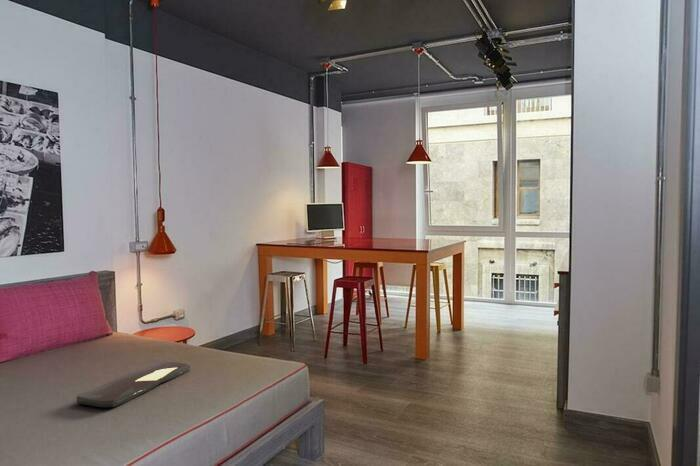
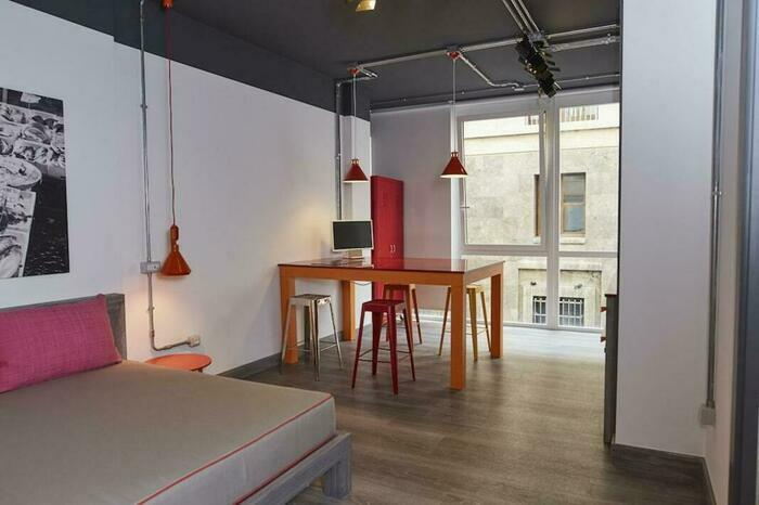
- serving tray (138, 381)
